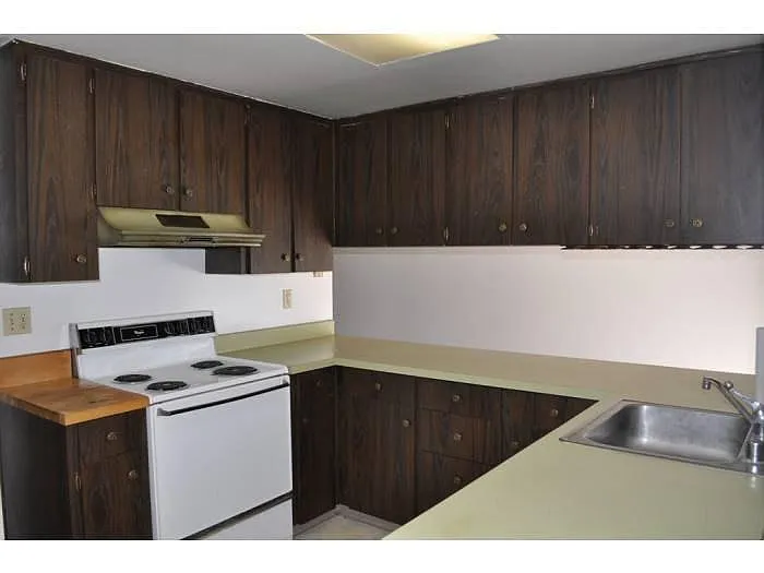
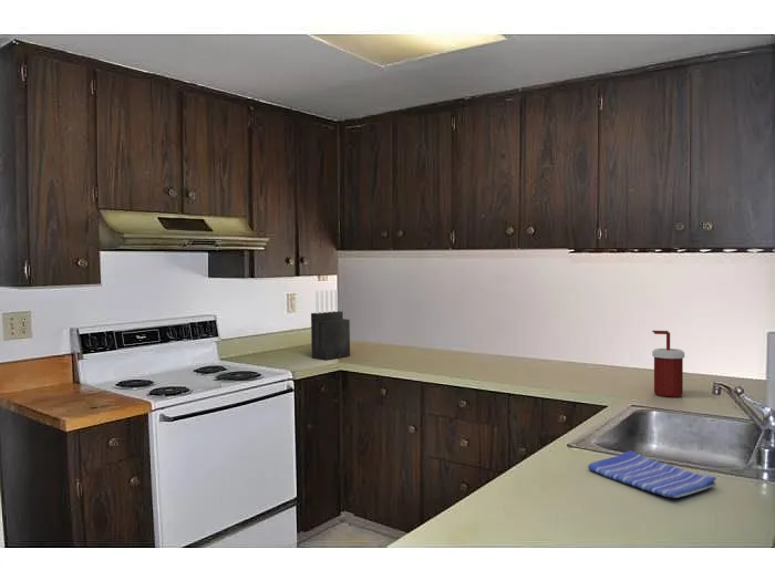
+ knife block (331, 323)
+ dish towel (649, 473)
+ soap dispenser (668, 362)
